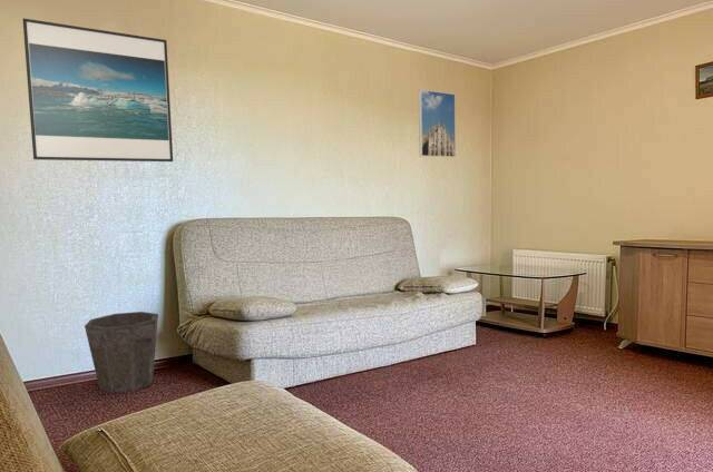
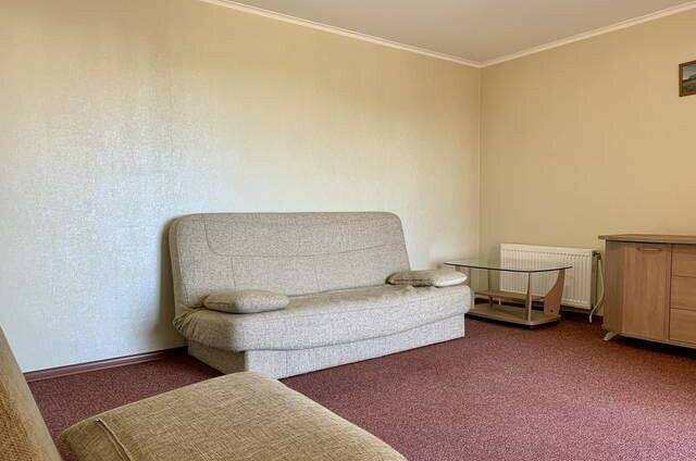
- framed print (437, 124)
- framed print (104, 96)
- waste bin (125, 351)
